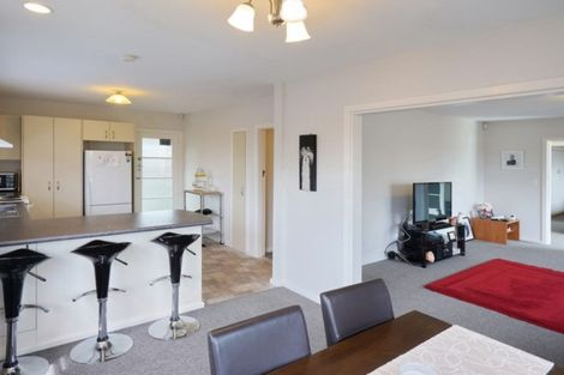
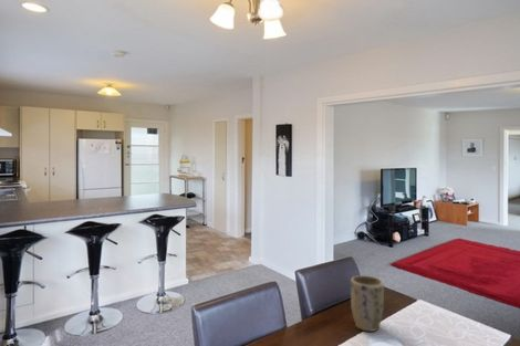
+ plant pot (366, 303)
